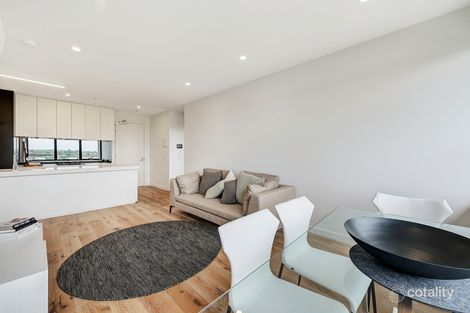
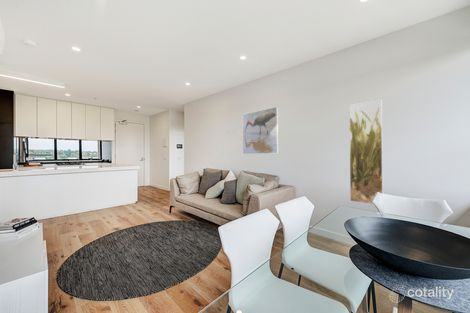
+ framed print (259, 132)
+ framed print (365, 152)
